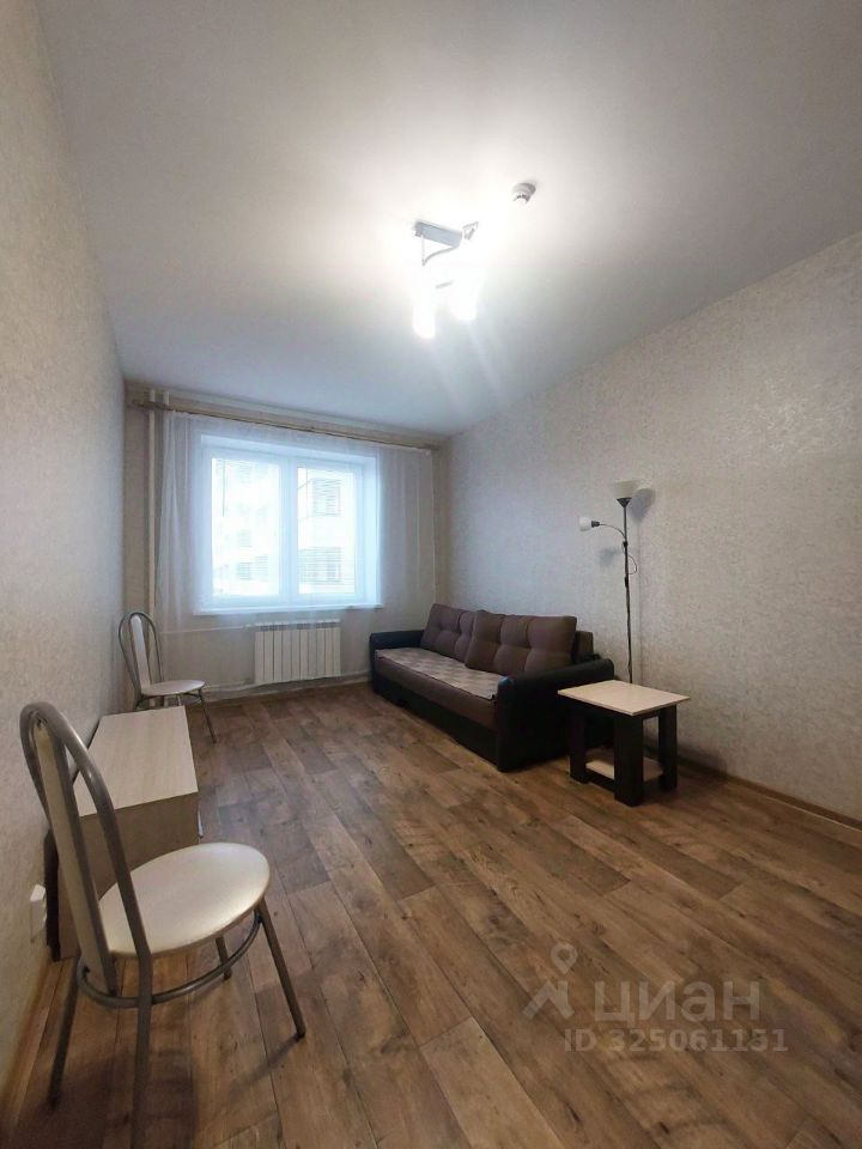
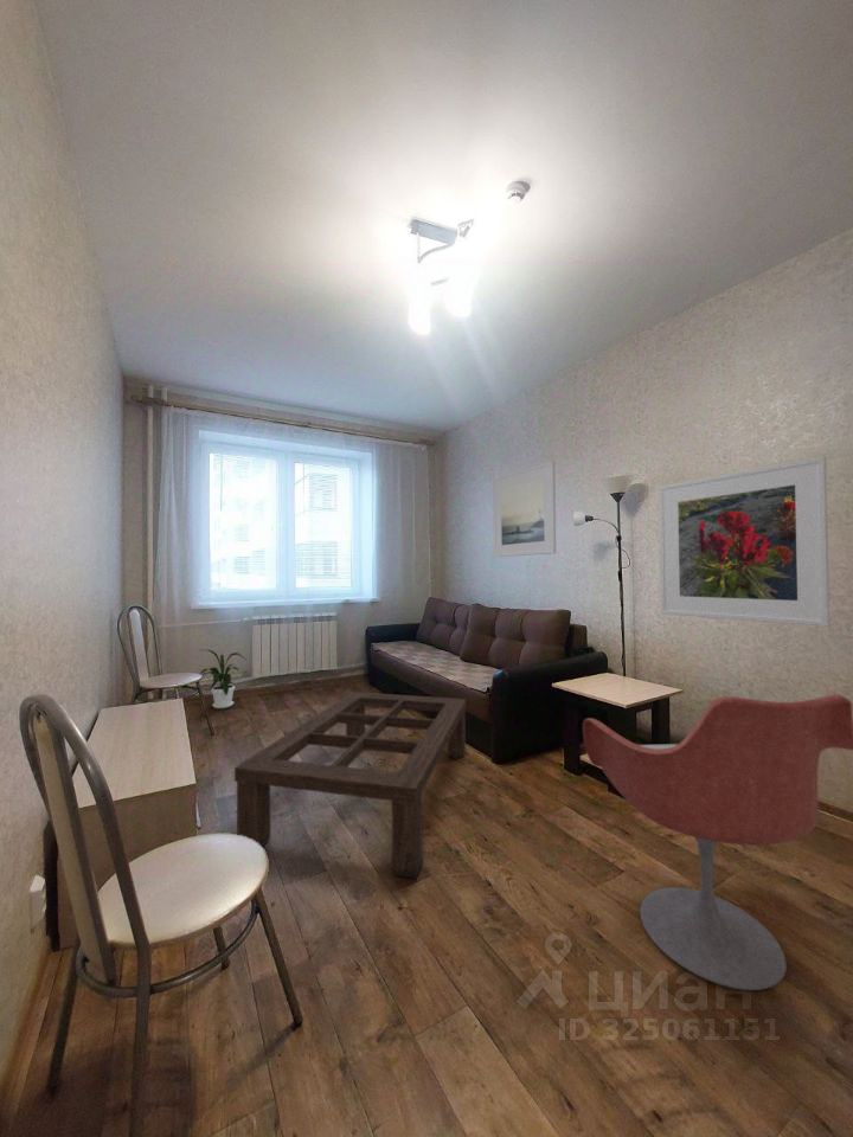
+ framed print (521, 513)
+ coffee table (374, 750)
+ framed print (731, 546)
+ house plant (220, 676)
+ armchair (705, 801)
